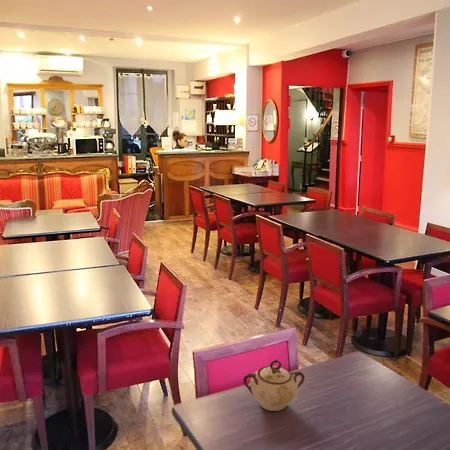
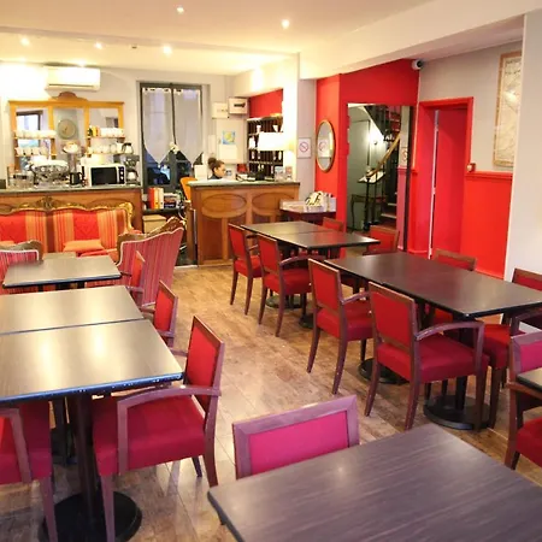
- sugar bowl (274, 382)
